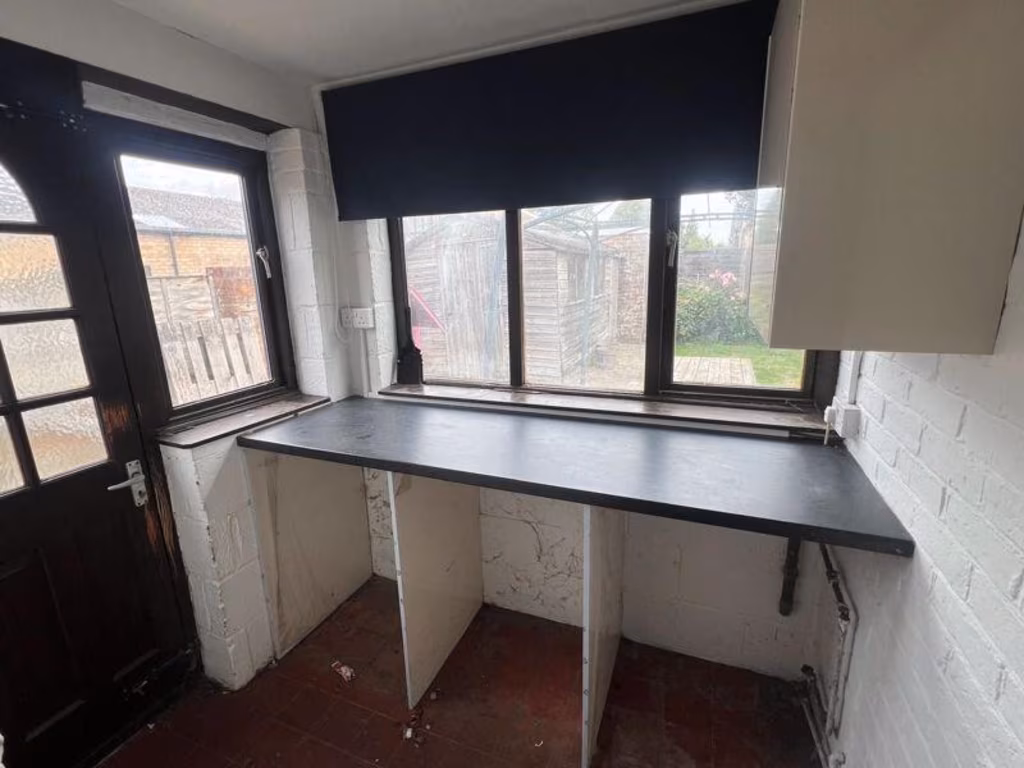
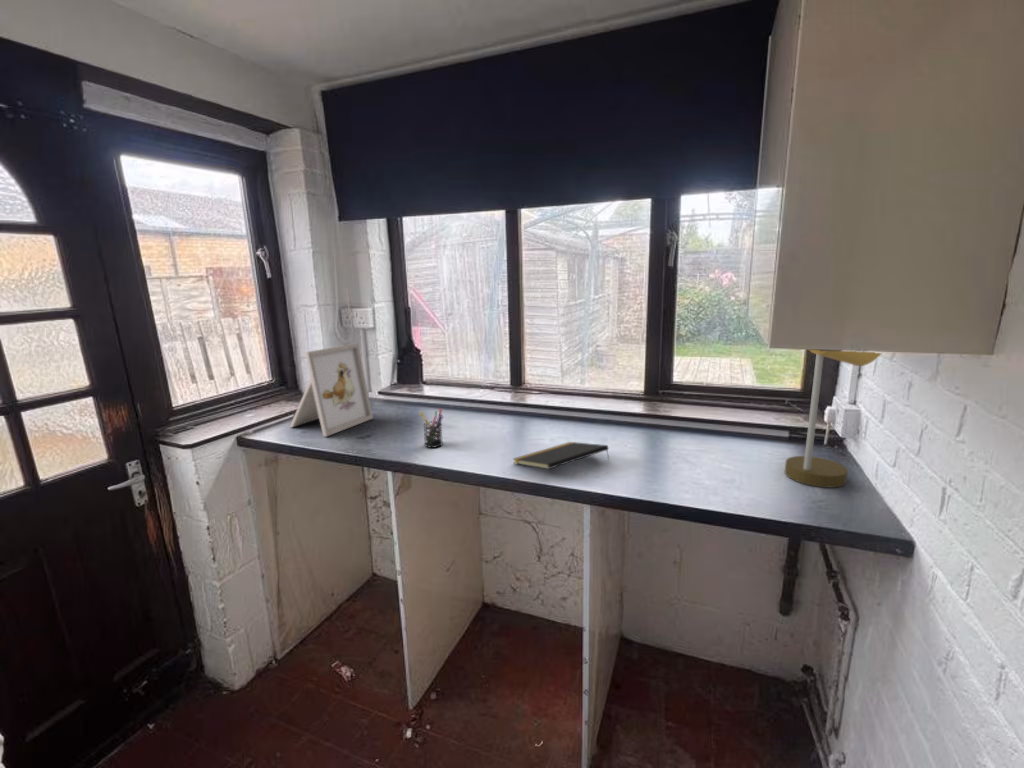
+ desk lamp (819, 391)
+ pen holder (434, 426)
+ picture frame (325, 385)
+ notepad (560, 454)
